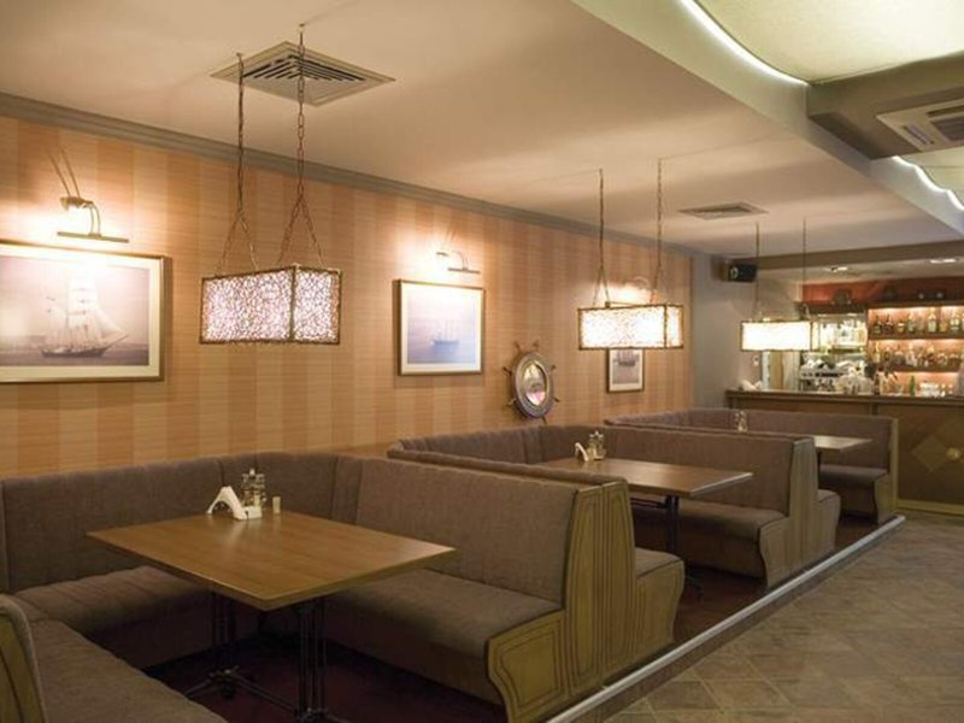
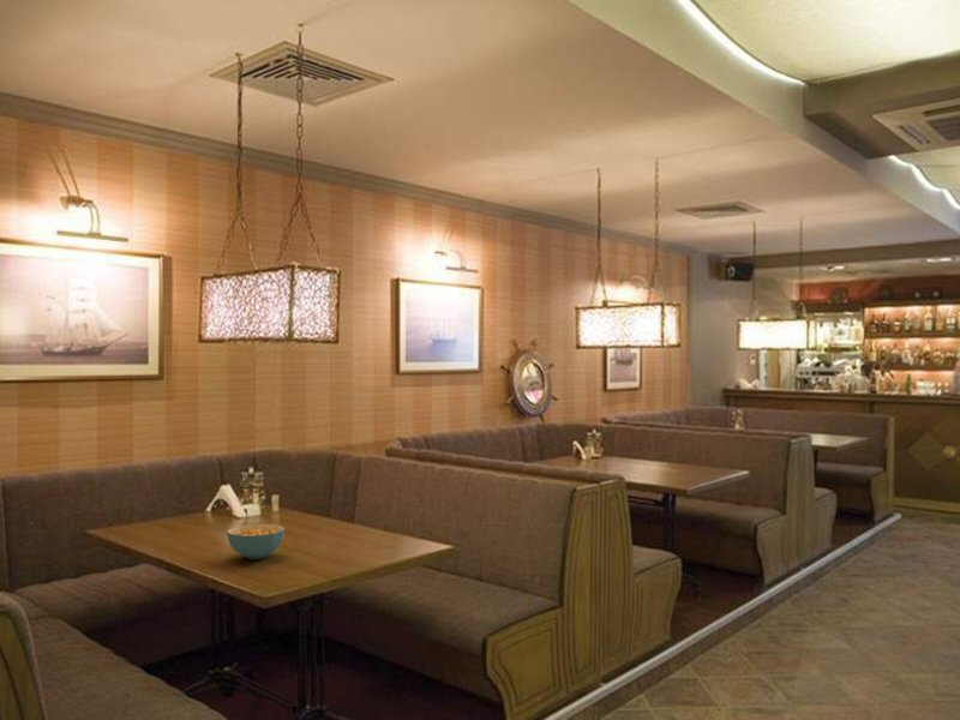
+ cereal bowl (256, 542)
